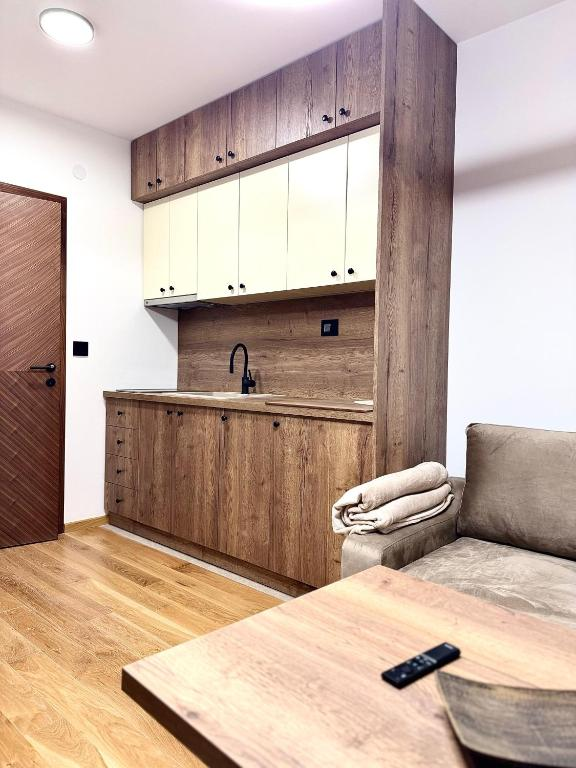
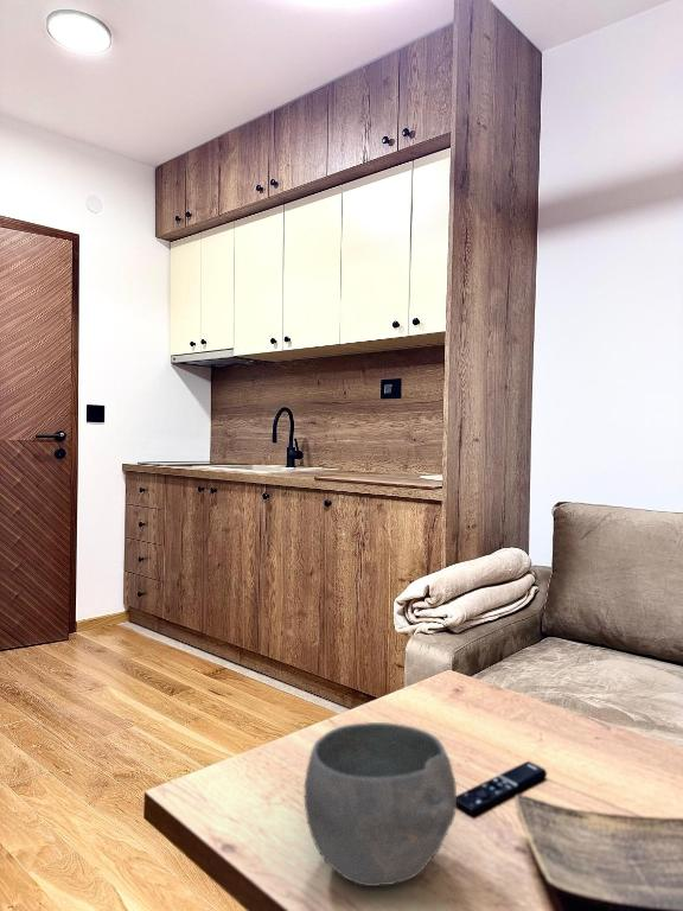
+ bowl (379, 803)
